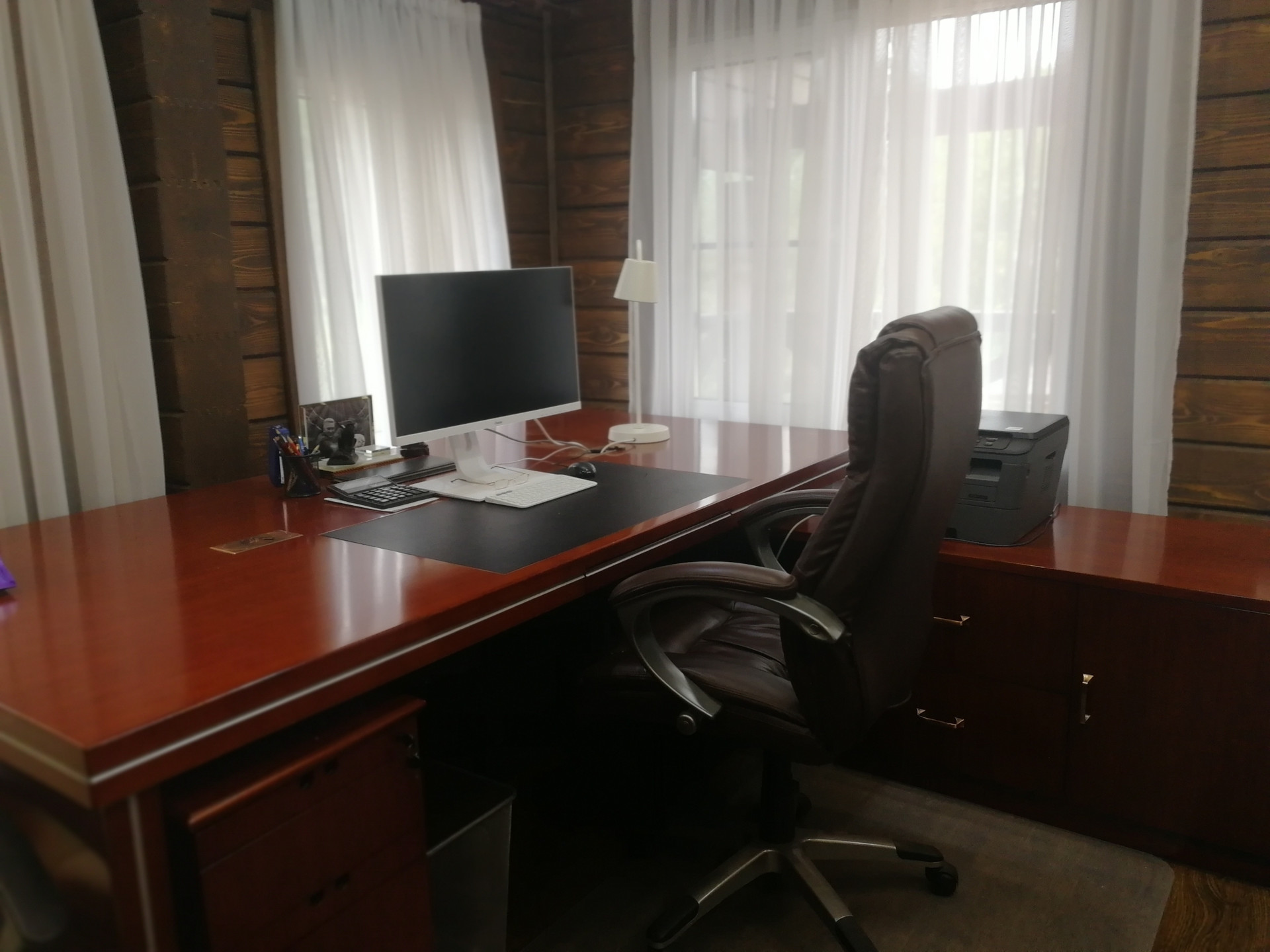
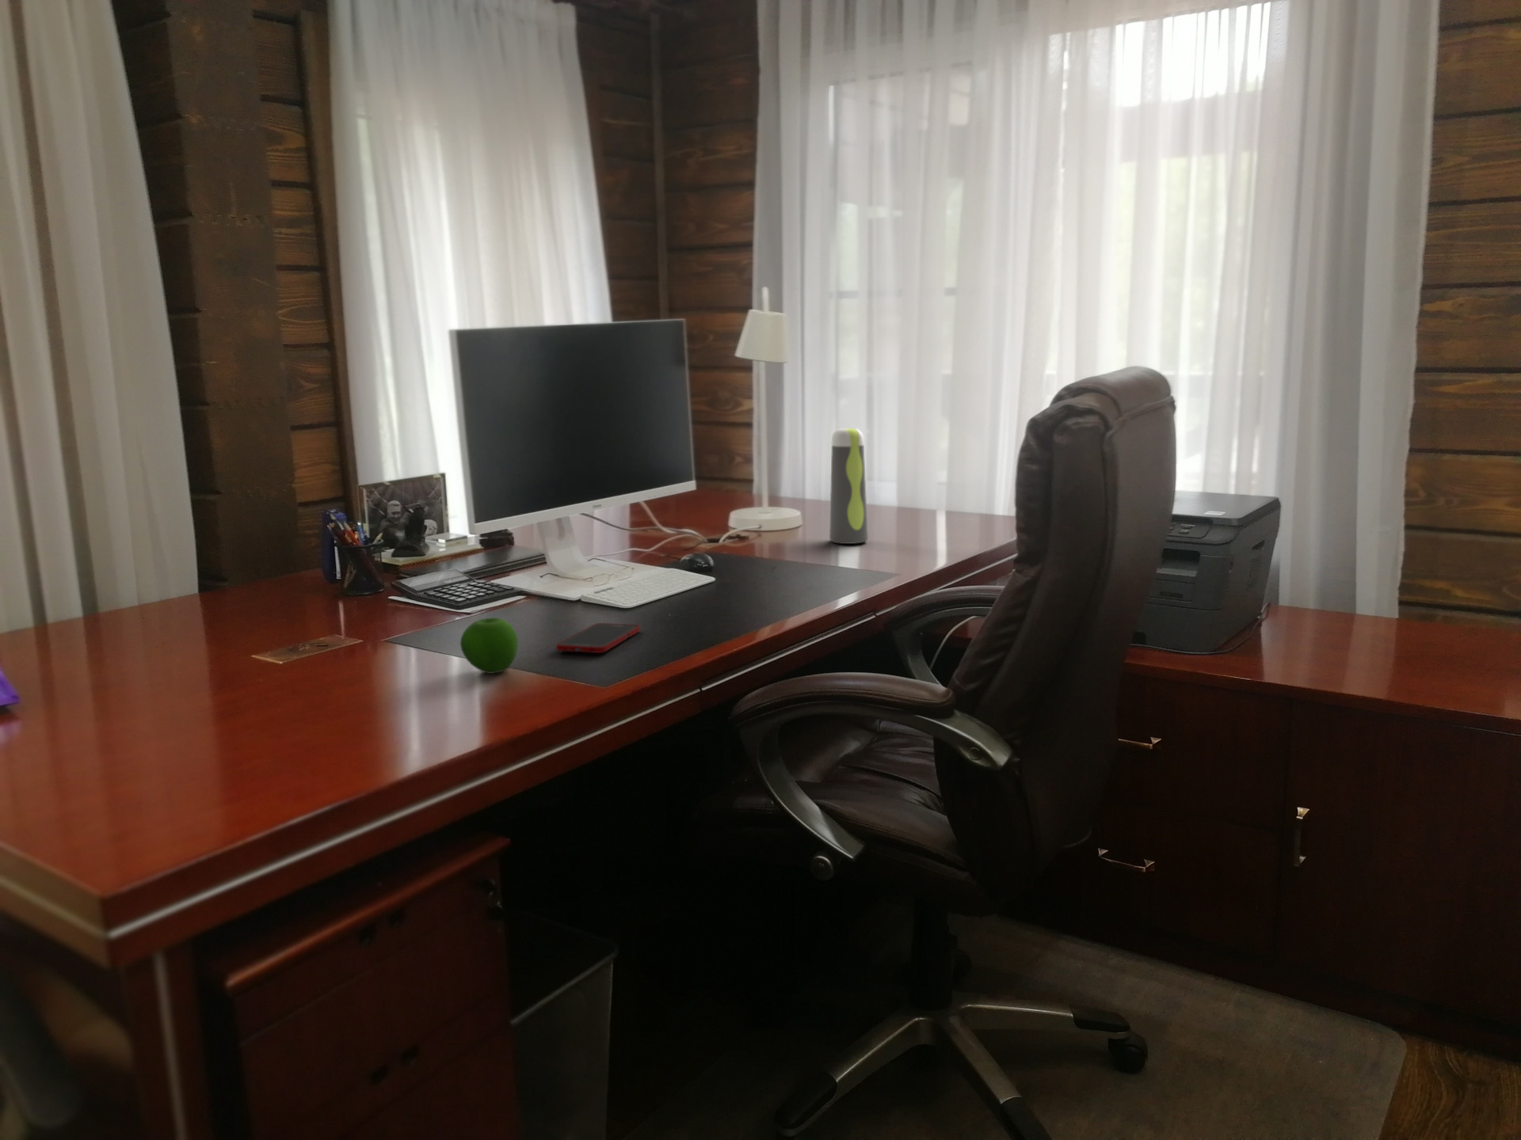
+ cell phone (600, 637)
+ water bottle (848, 485)
+ apple (490, 645)
